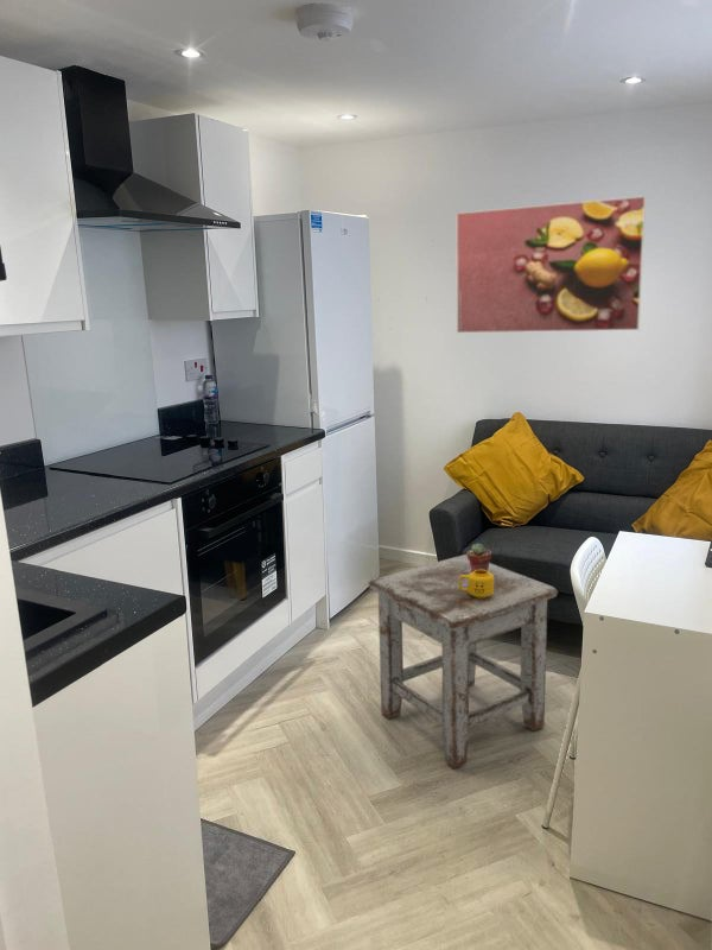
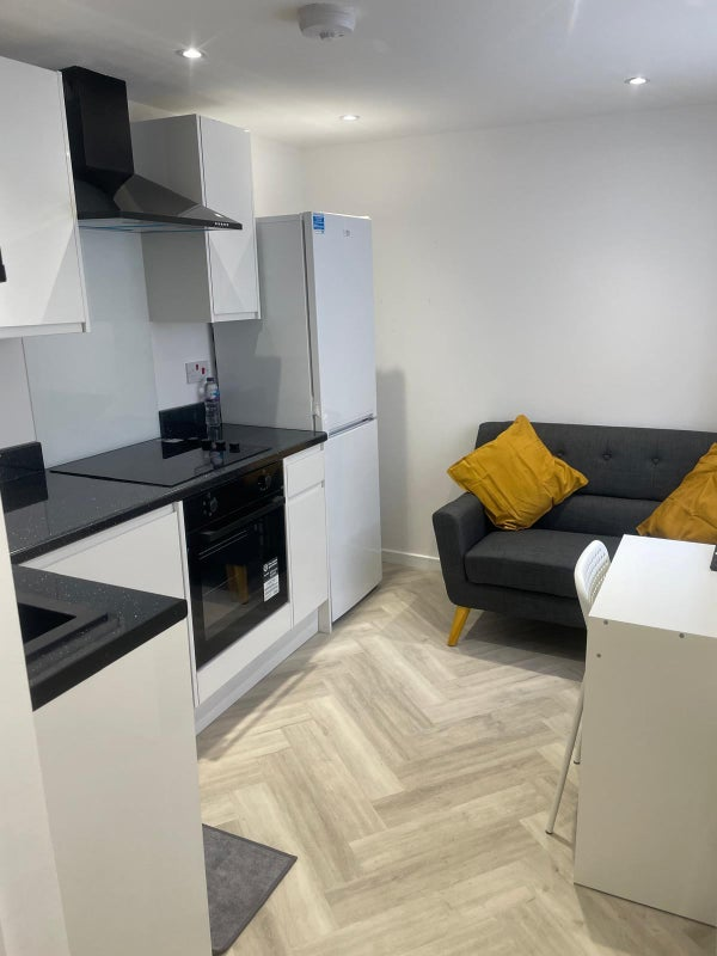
- potted succulent (478, 558)
- mug (476, 582)
- stool (460, 653)
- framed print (545, 270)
